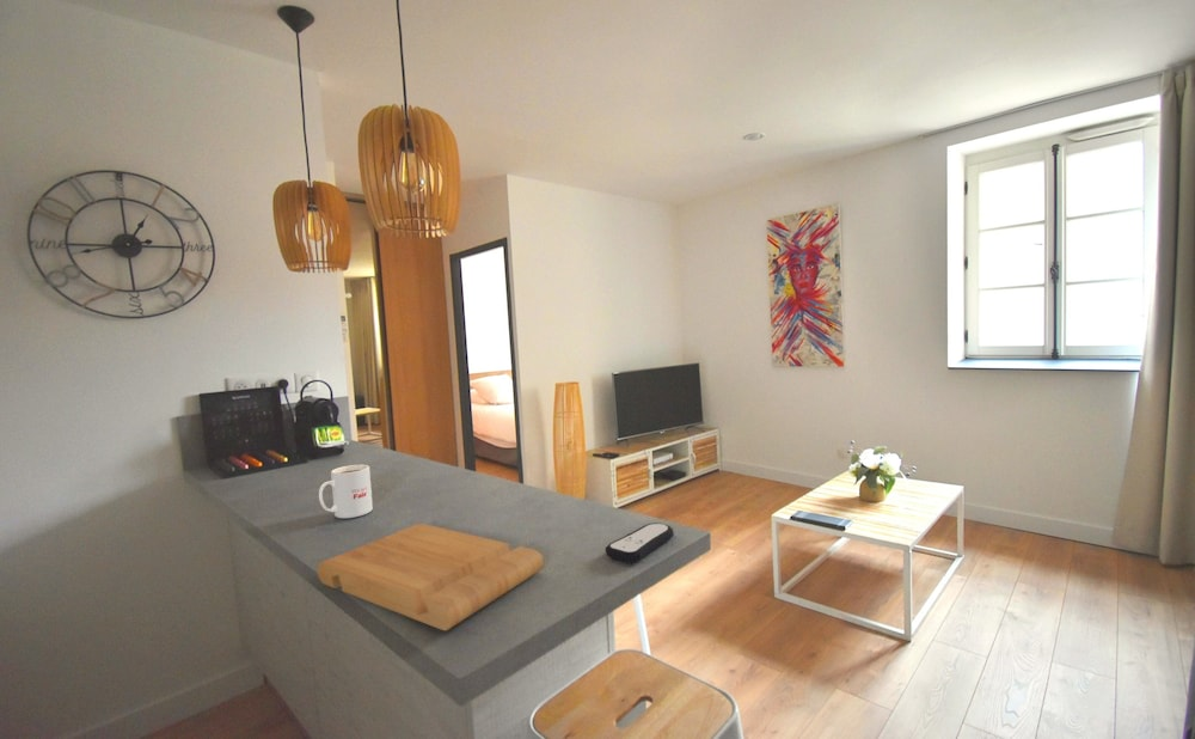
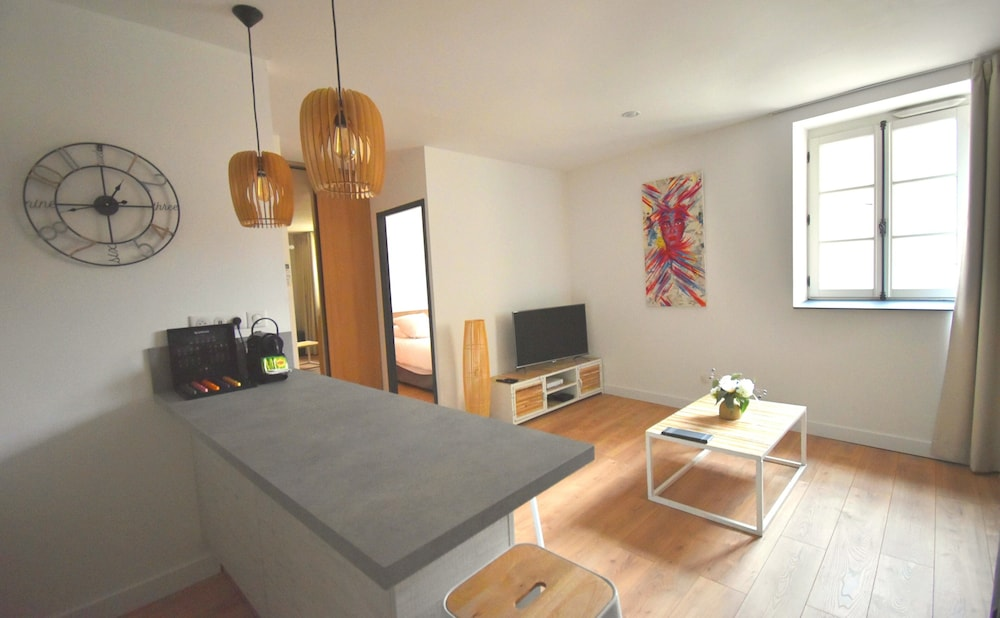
- mug (344, 493)
- remote control (642, 540)
- cutting board (429, 567)
